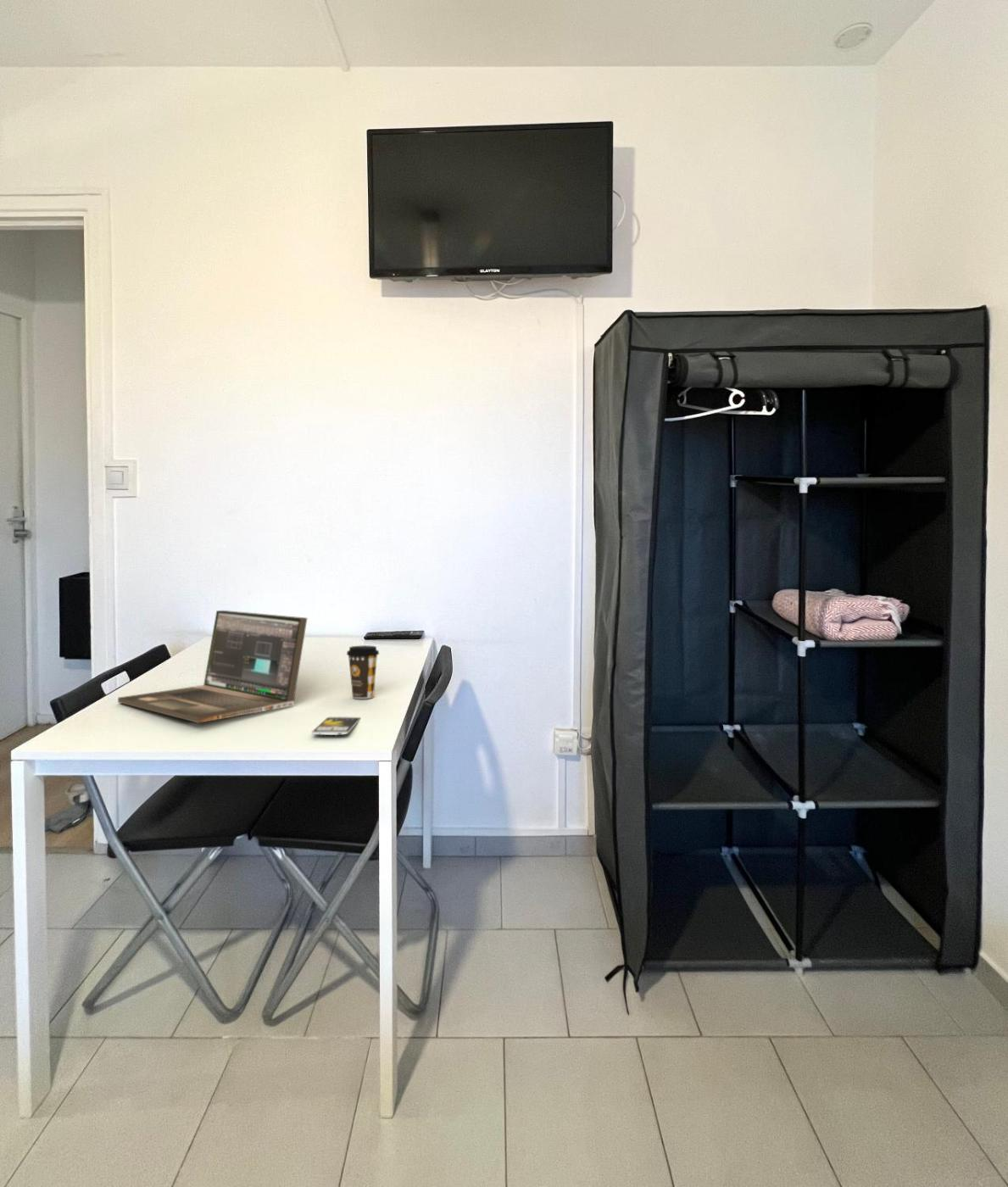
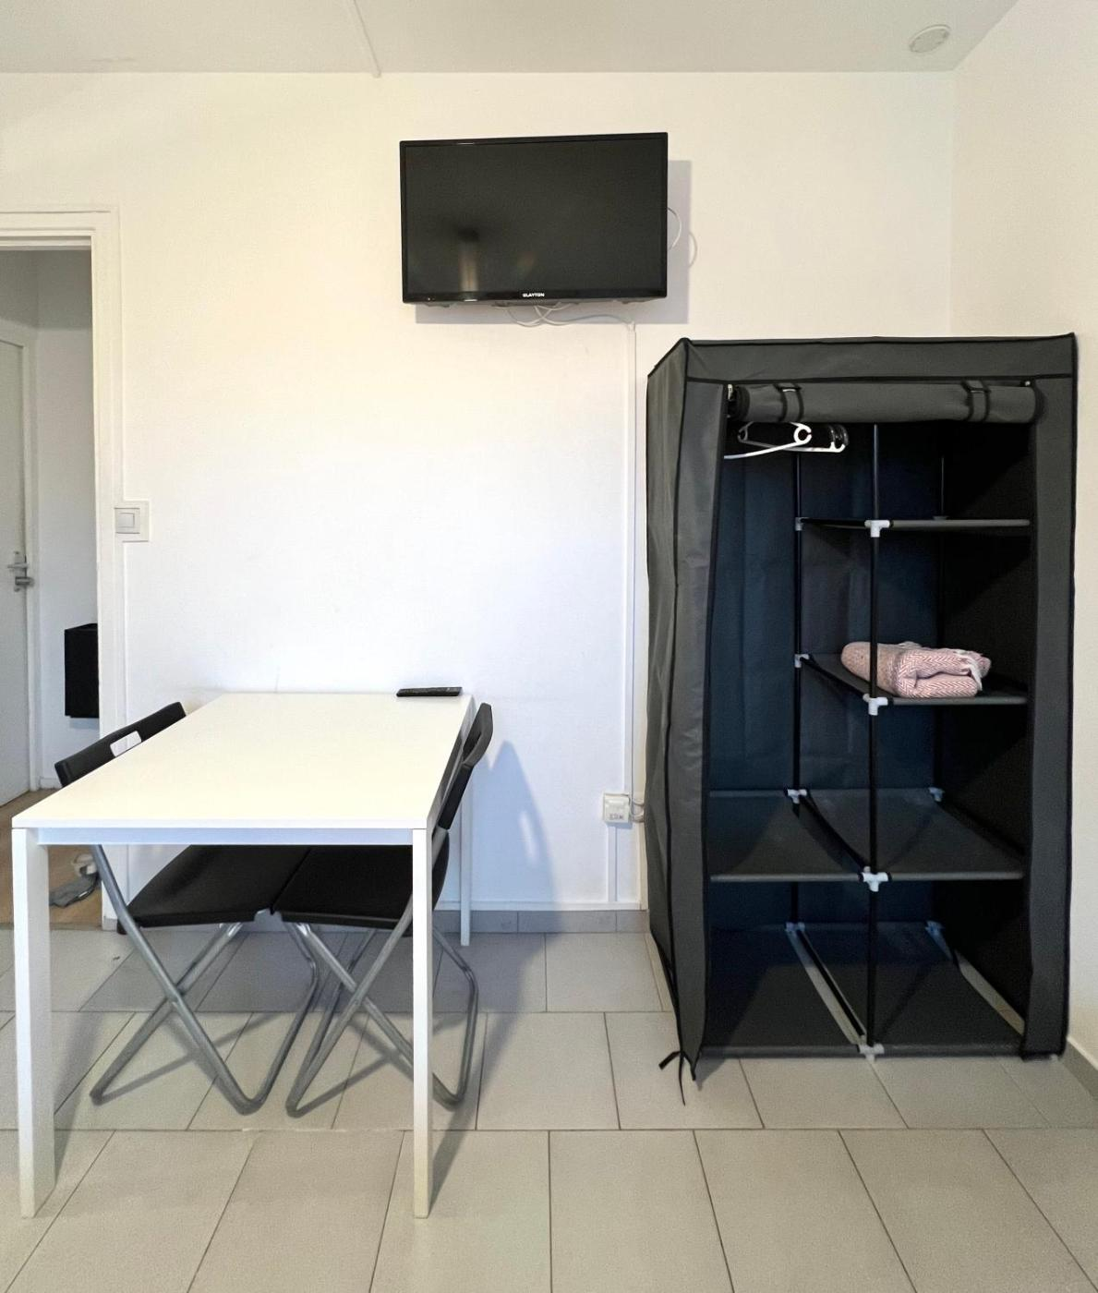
- coffee cup (363, 672)
- smartphone (337, 725)
- laptop (212, 660)
